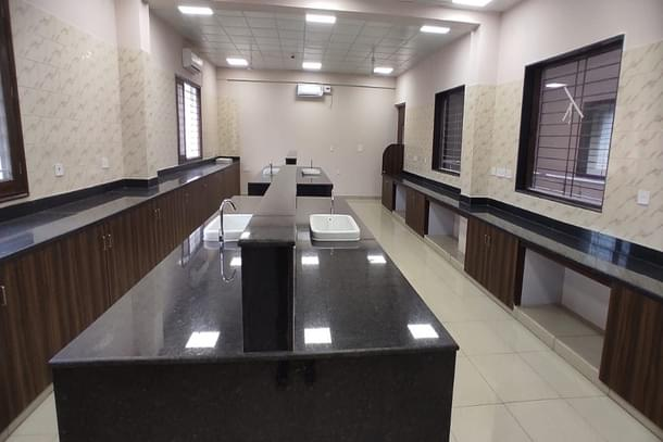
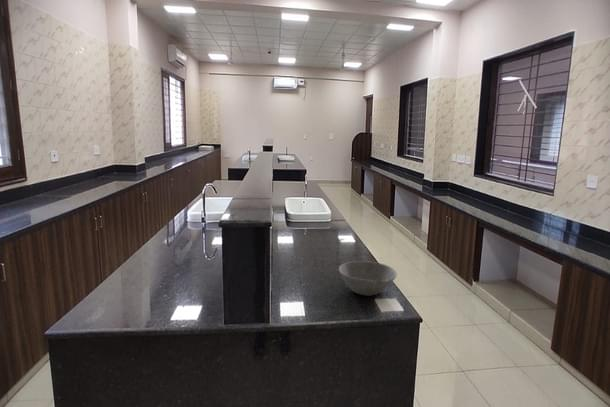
+ bowl (367, 280)
